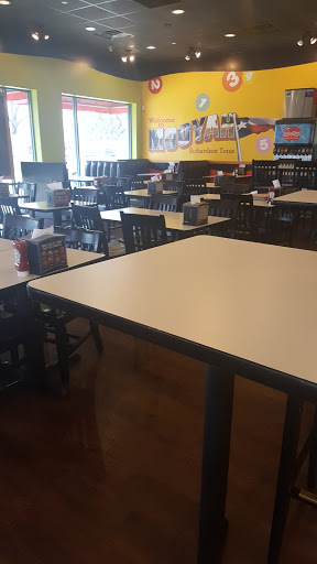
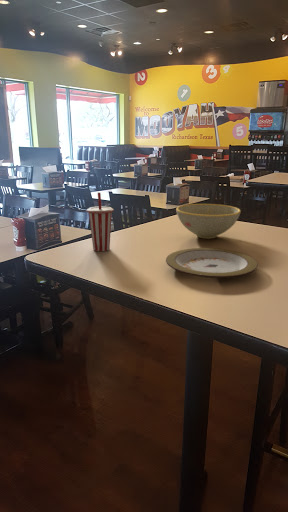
+ plate (210, 264)
+ bowl (207, 222)
+ cup with straw (100, 221)
